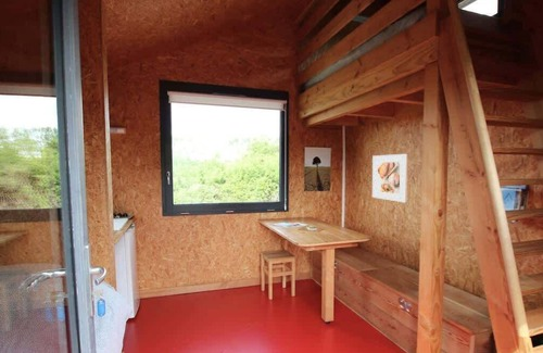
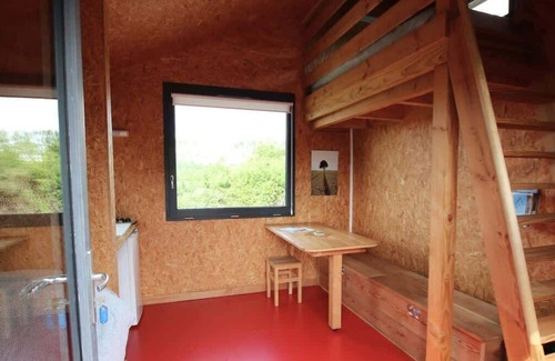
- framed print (388, 177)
